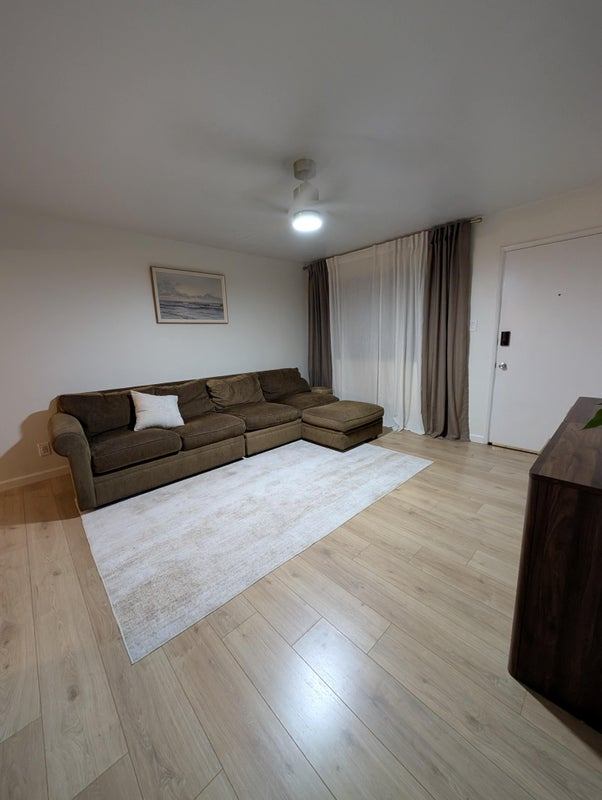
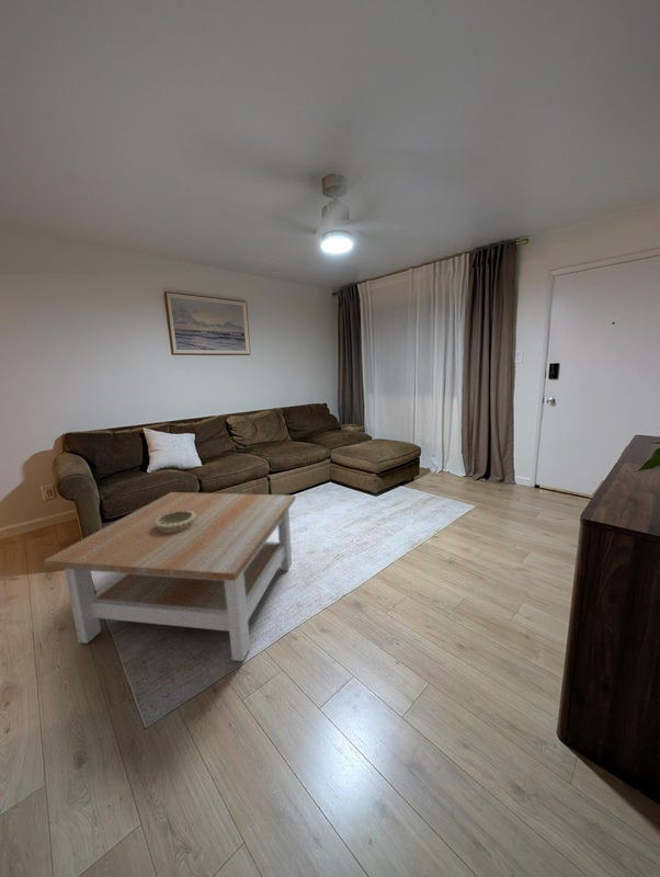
+ coffee table (197, 560)
+ decorative bowl (175, 521)
